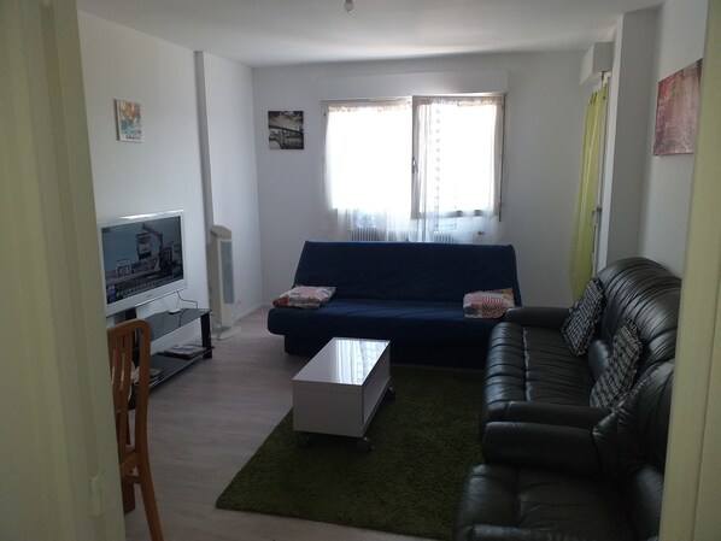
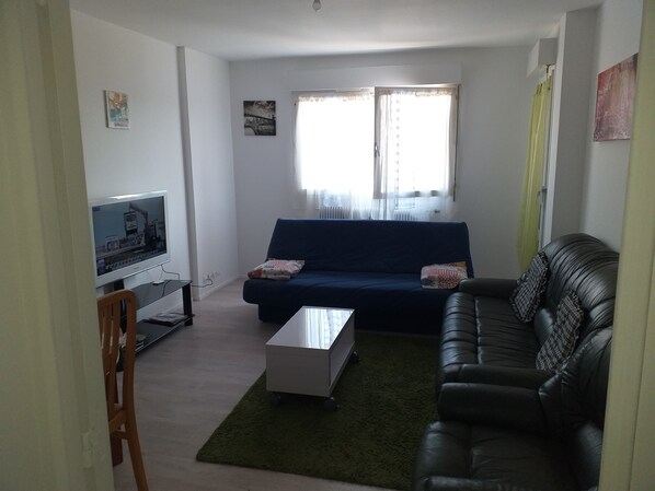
- air purifier (222, 280)
